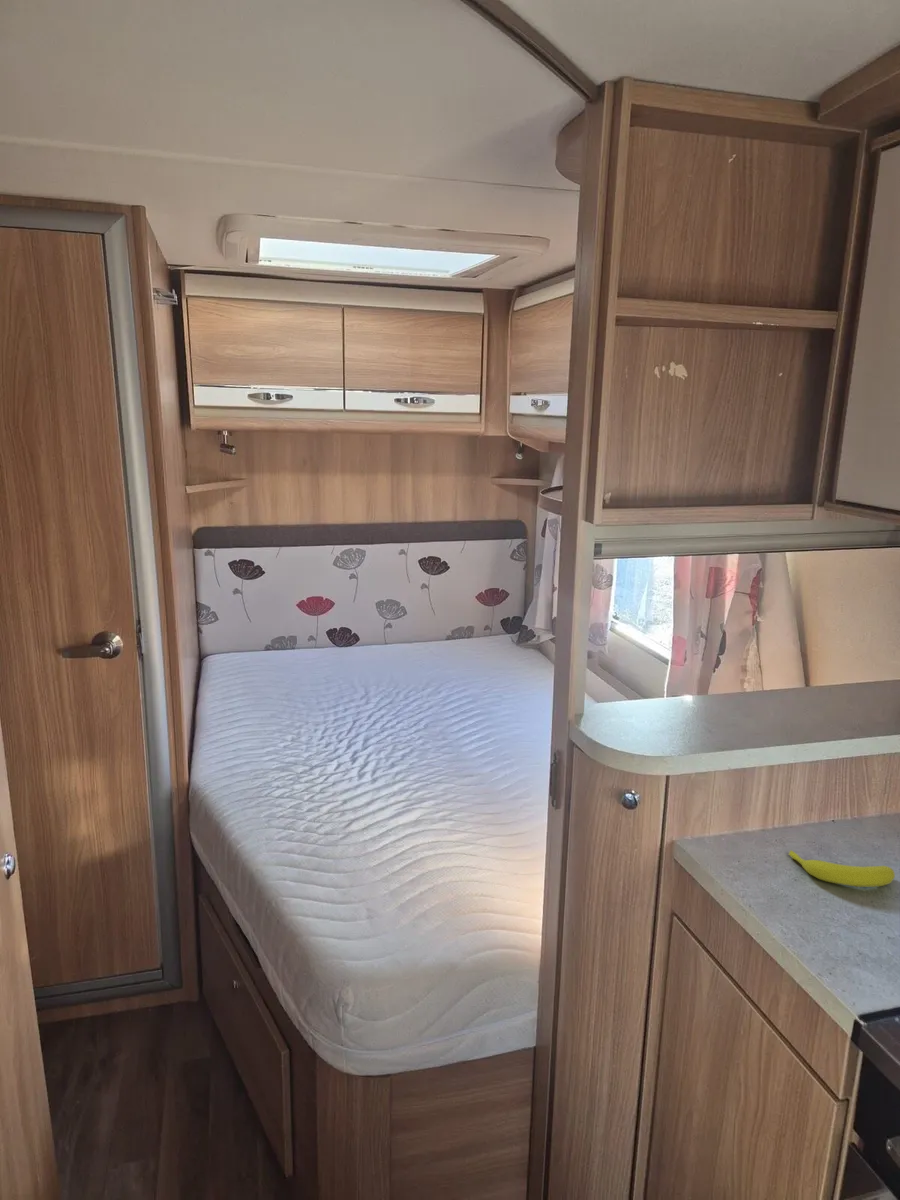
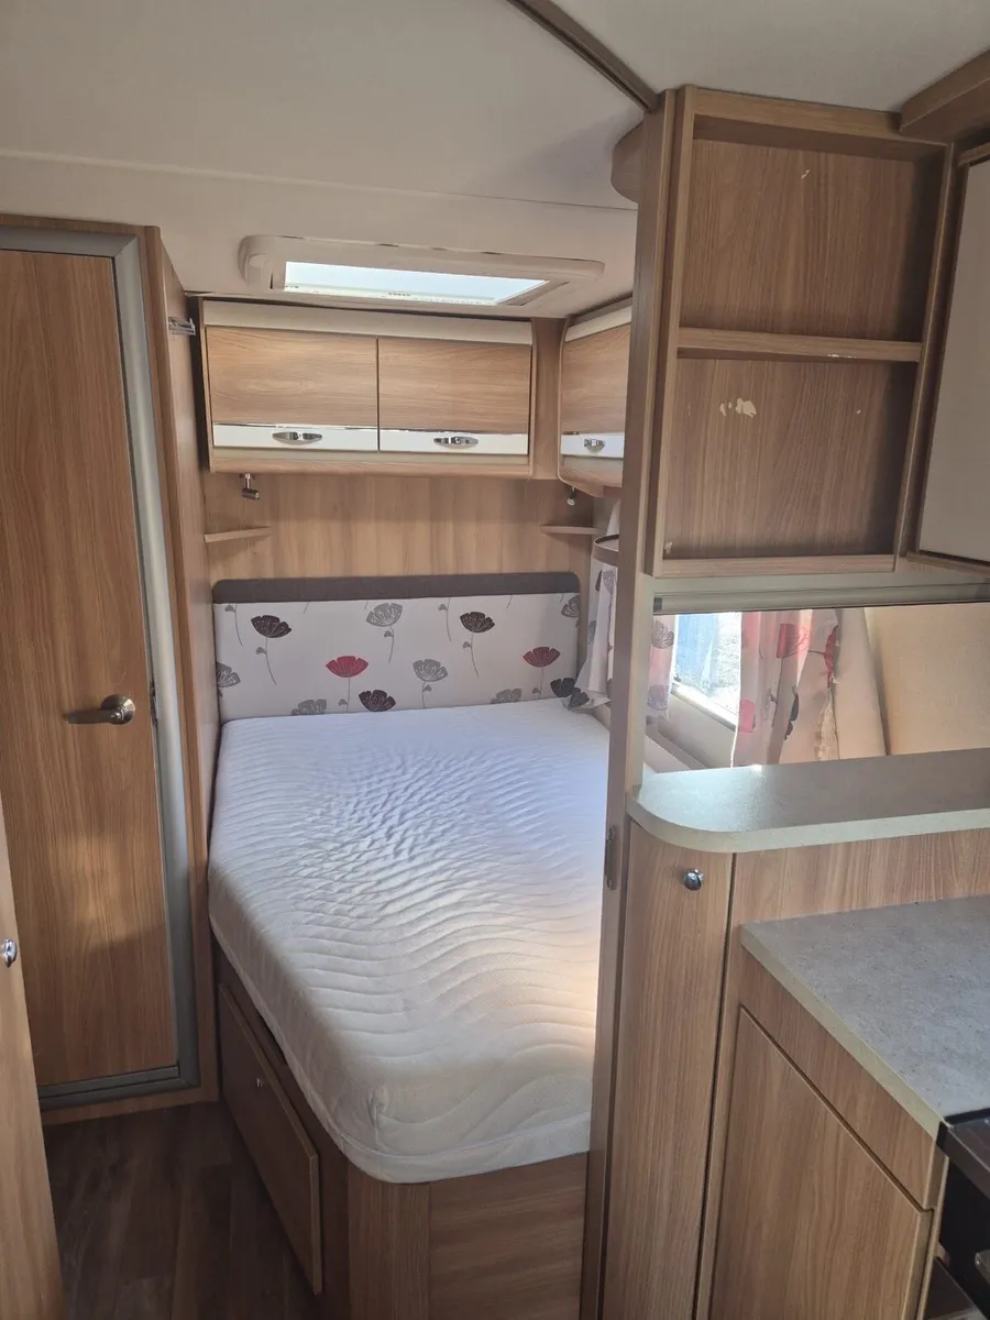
- banana (843, 867)
